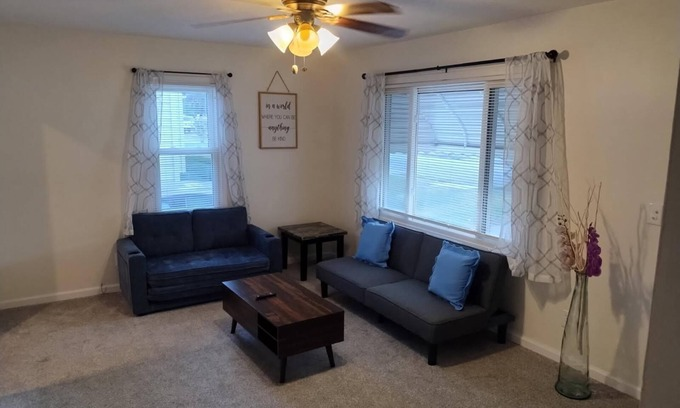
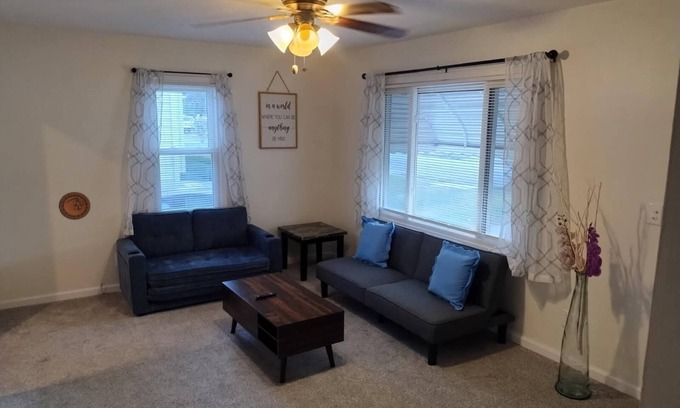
+ decorative plate (74, 205)
